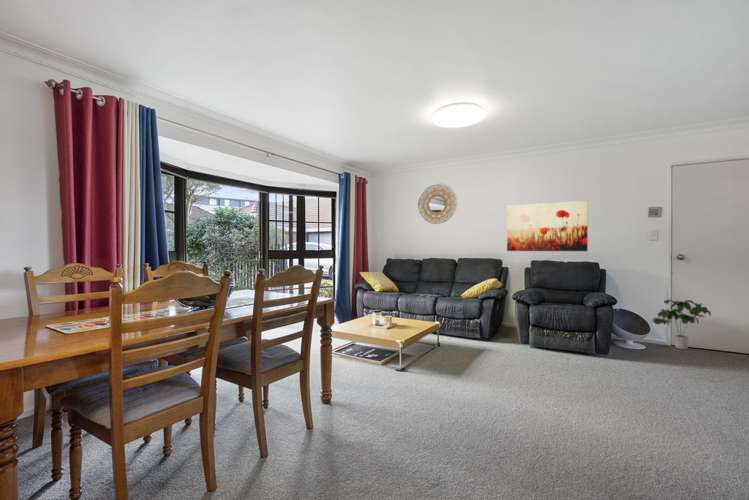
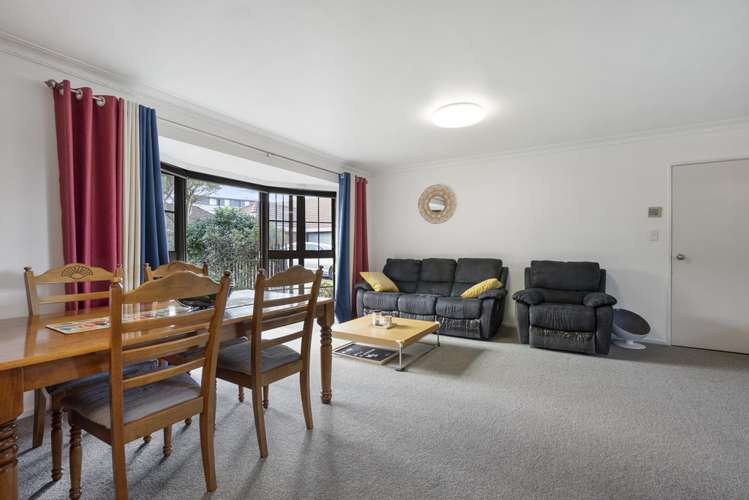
- wall art (545, 227)
- potted plant (680, 323)
